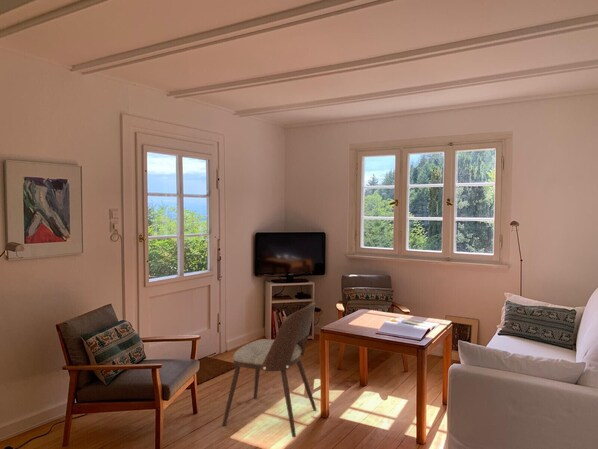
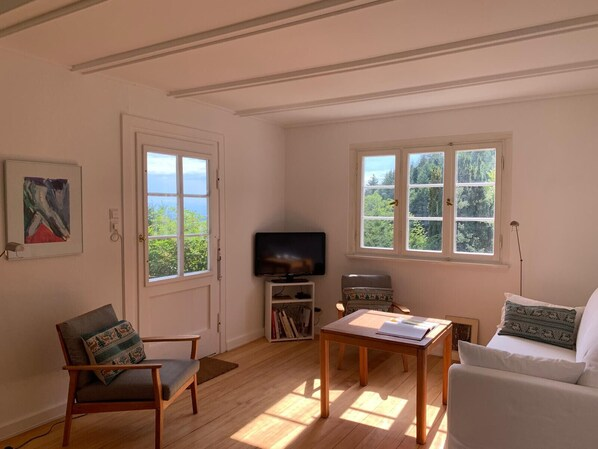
- dining chair (274, 359)
